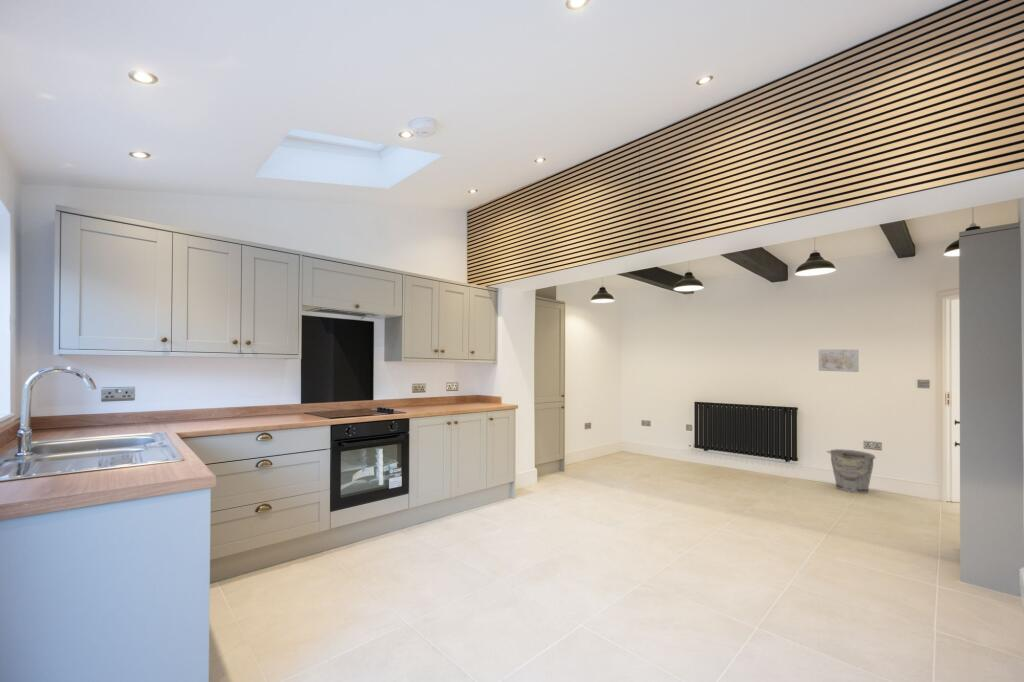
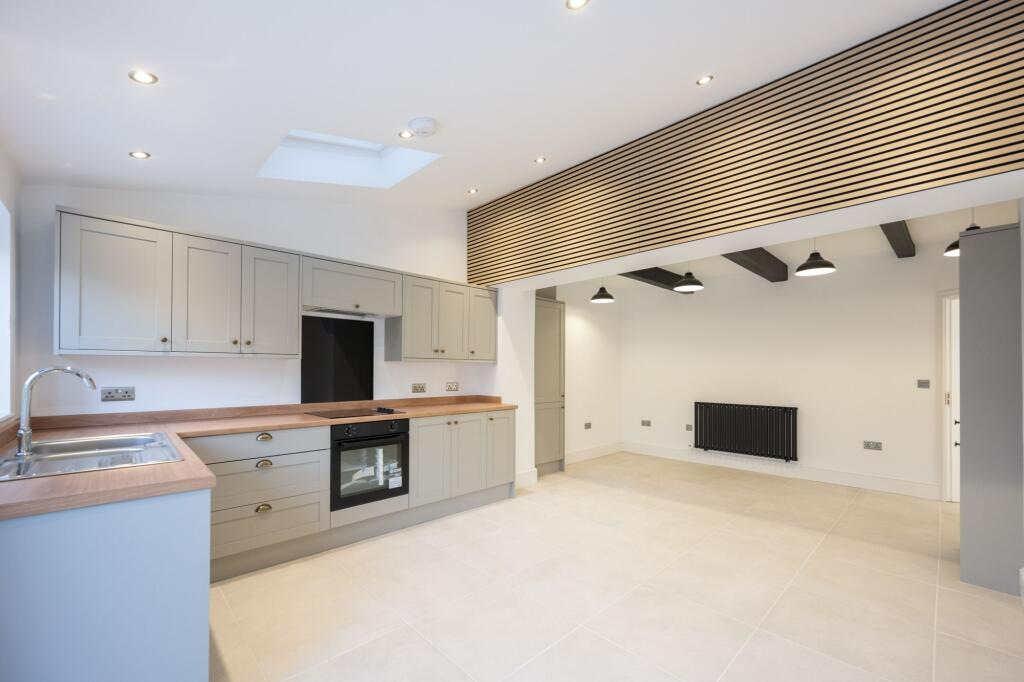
- wall art (838, 360)
- bucket (851, 471)
